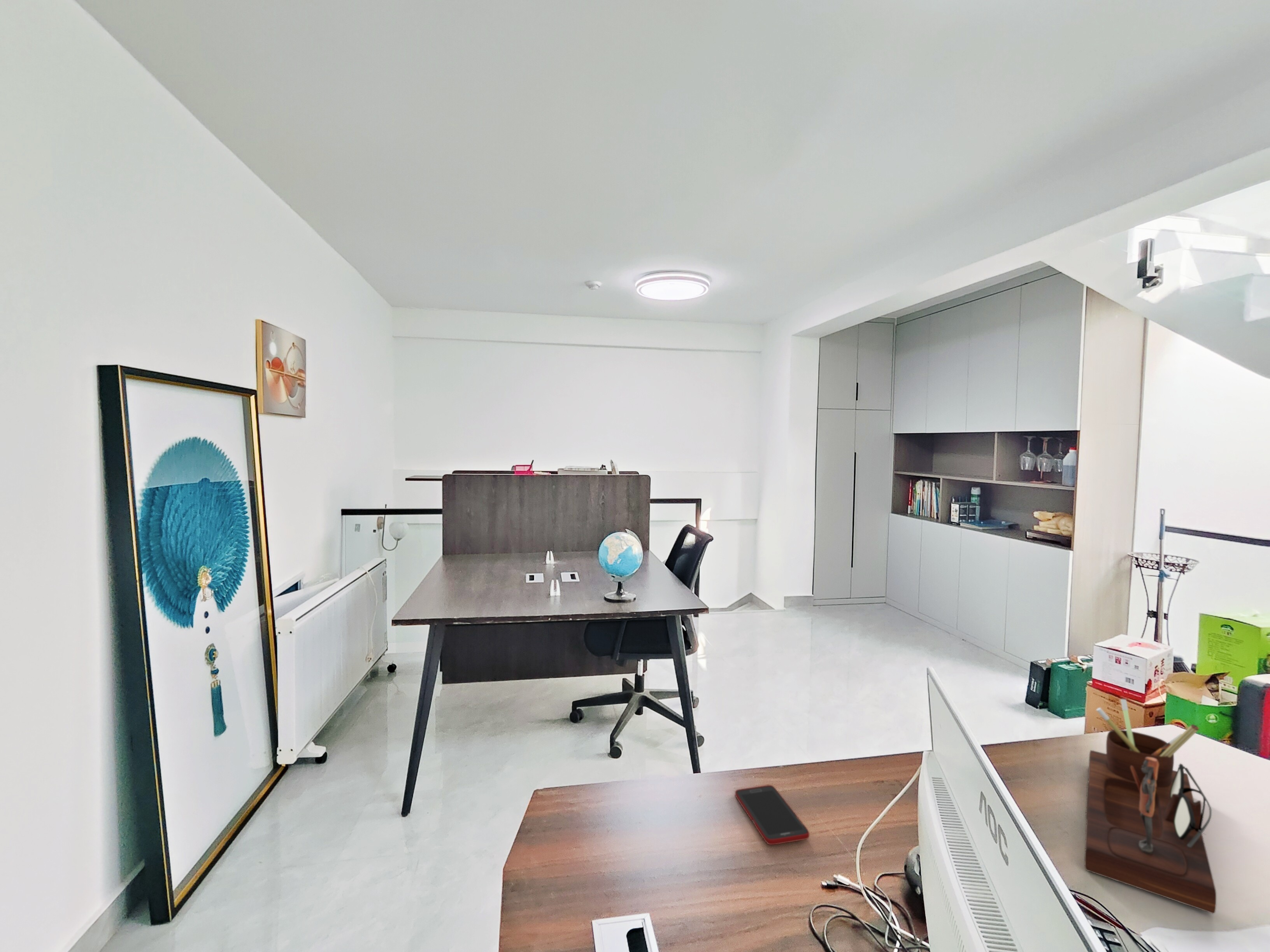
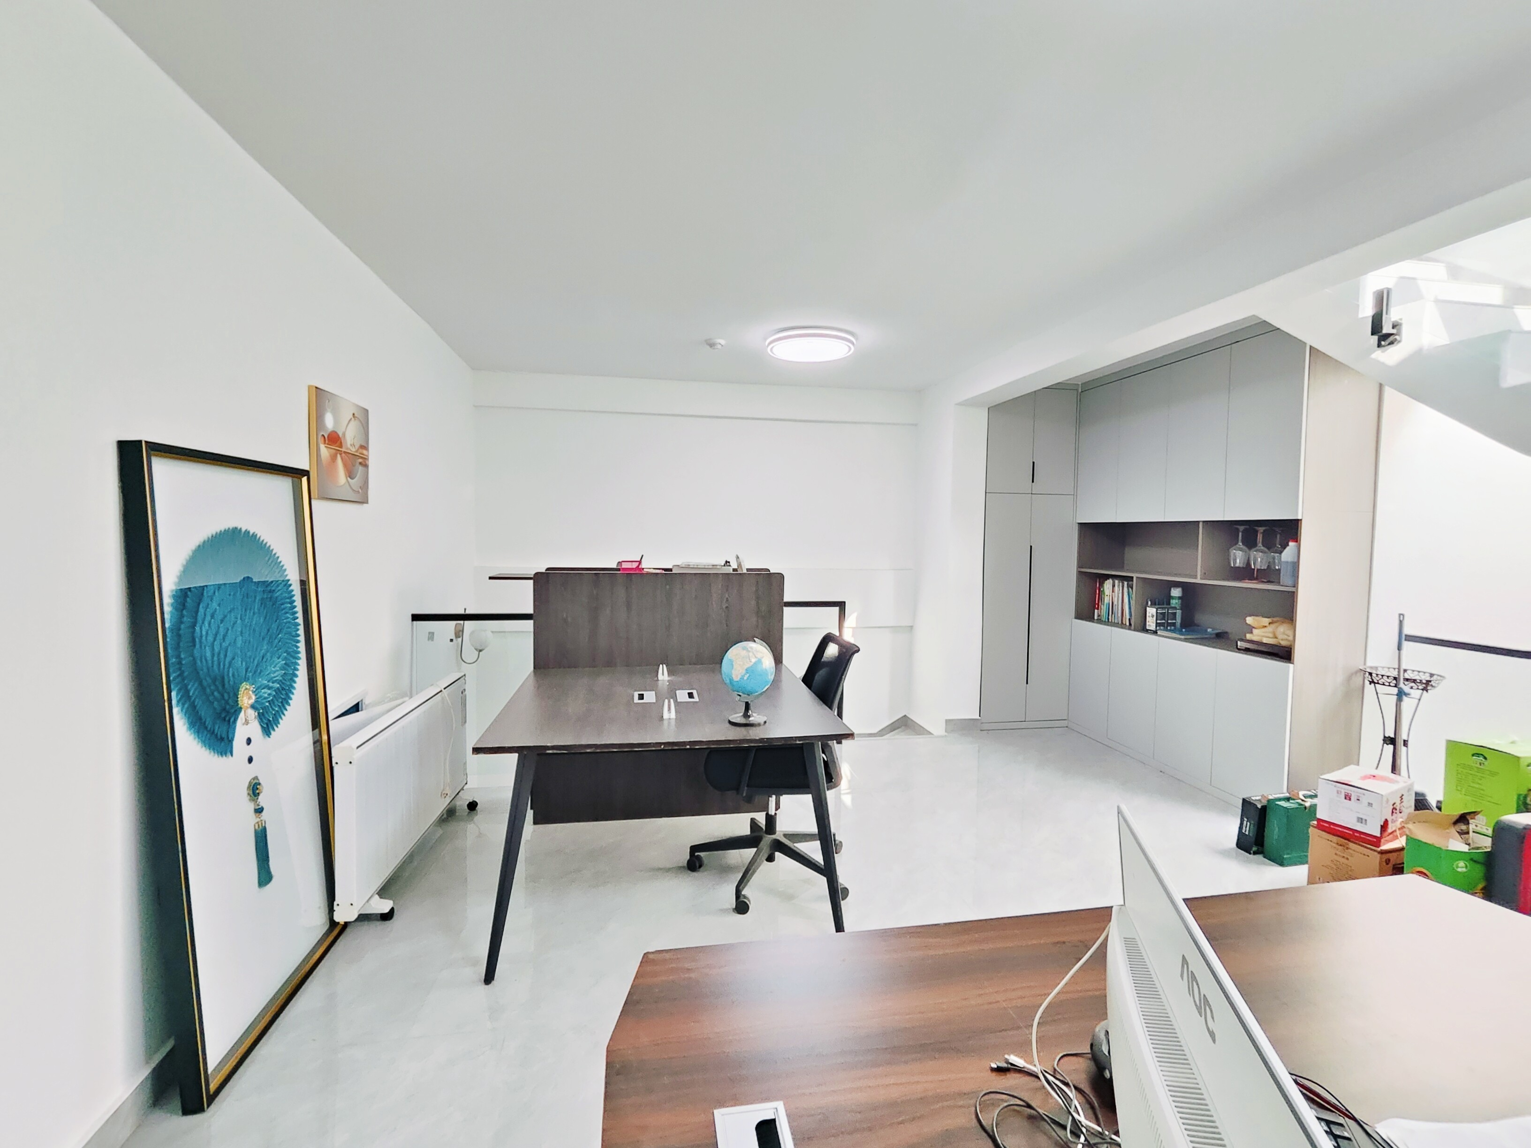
- desk organizer (1145, 772)
- cell phone (770, 813)
